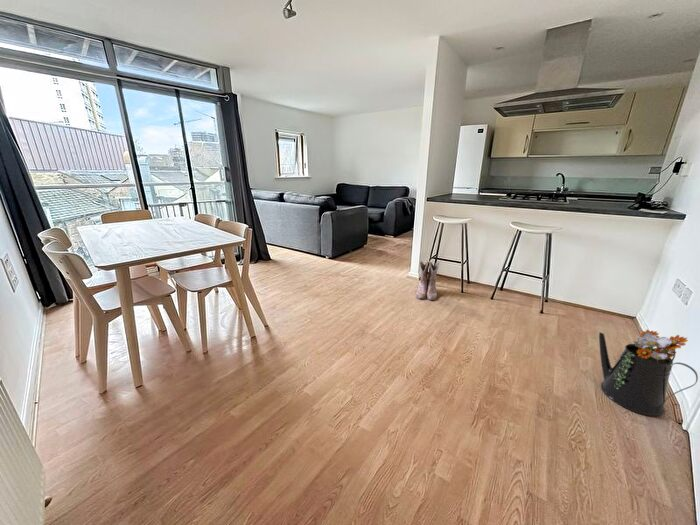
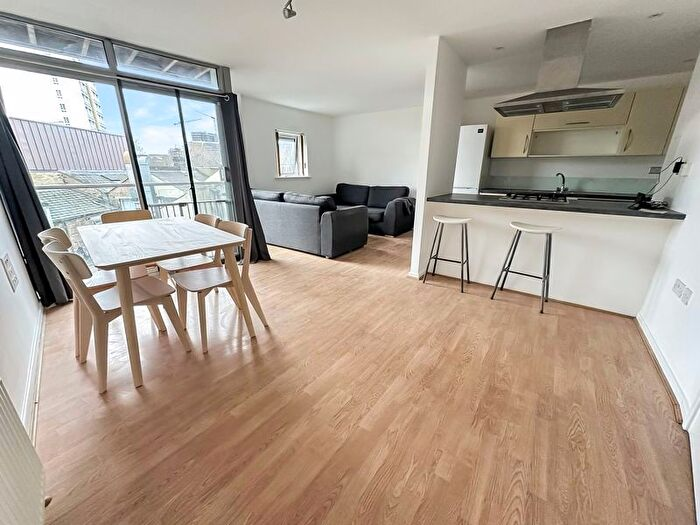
- watering can (640, 363)
- boots (428, 278)
